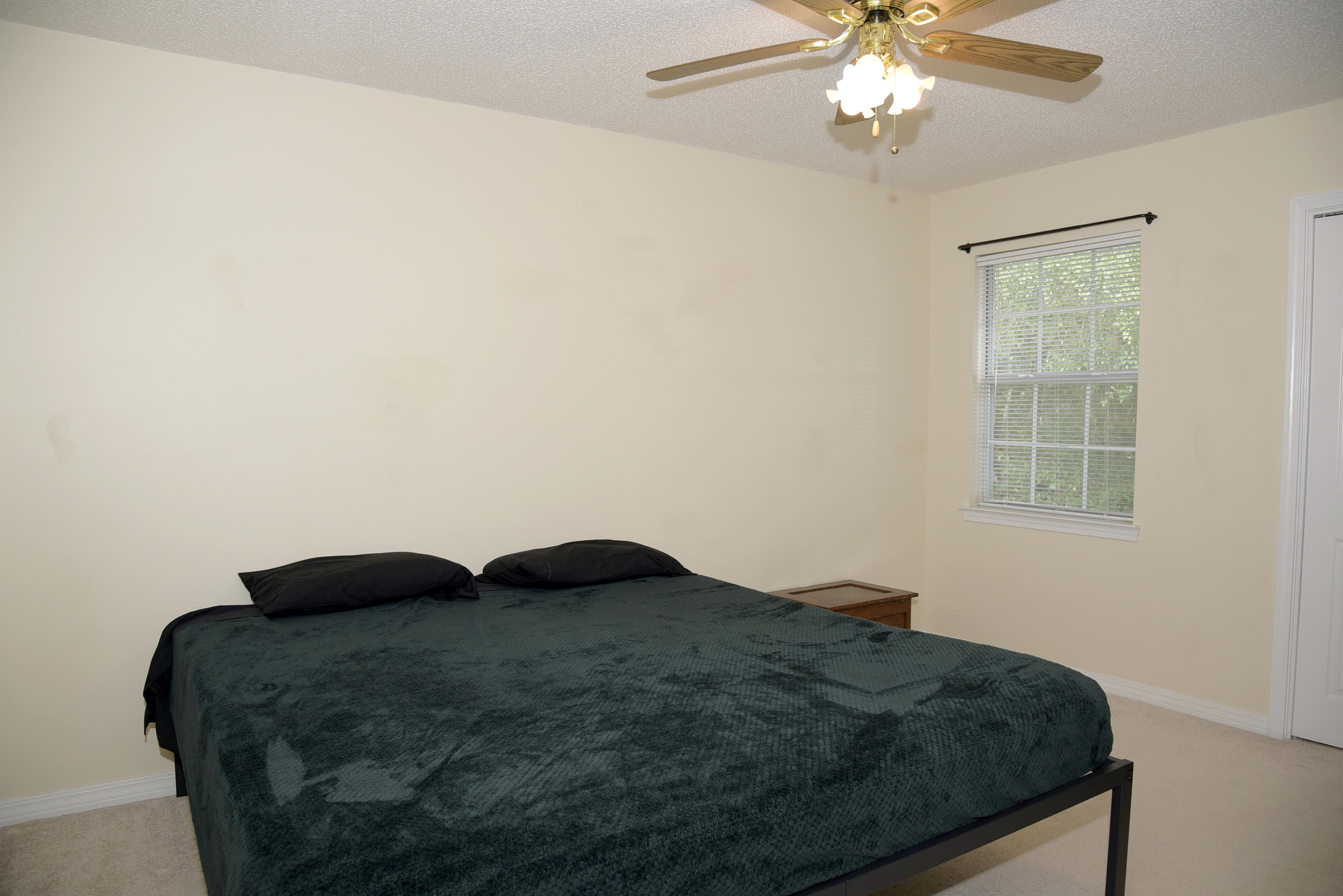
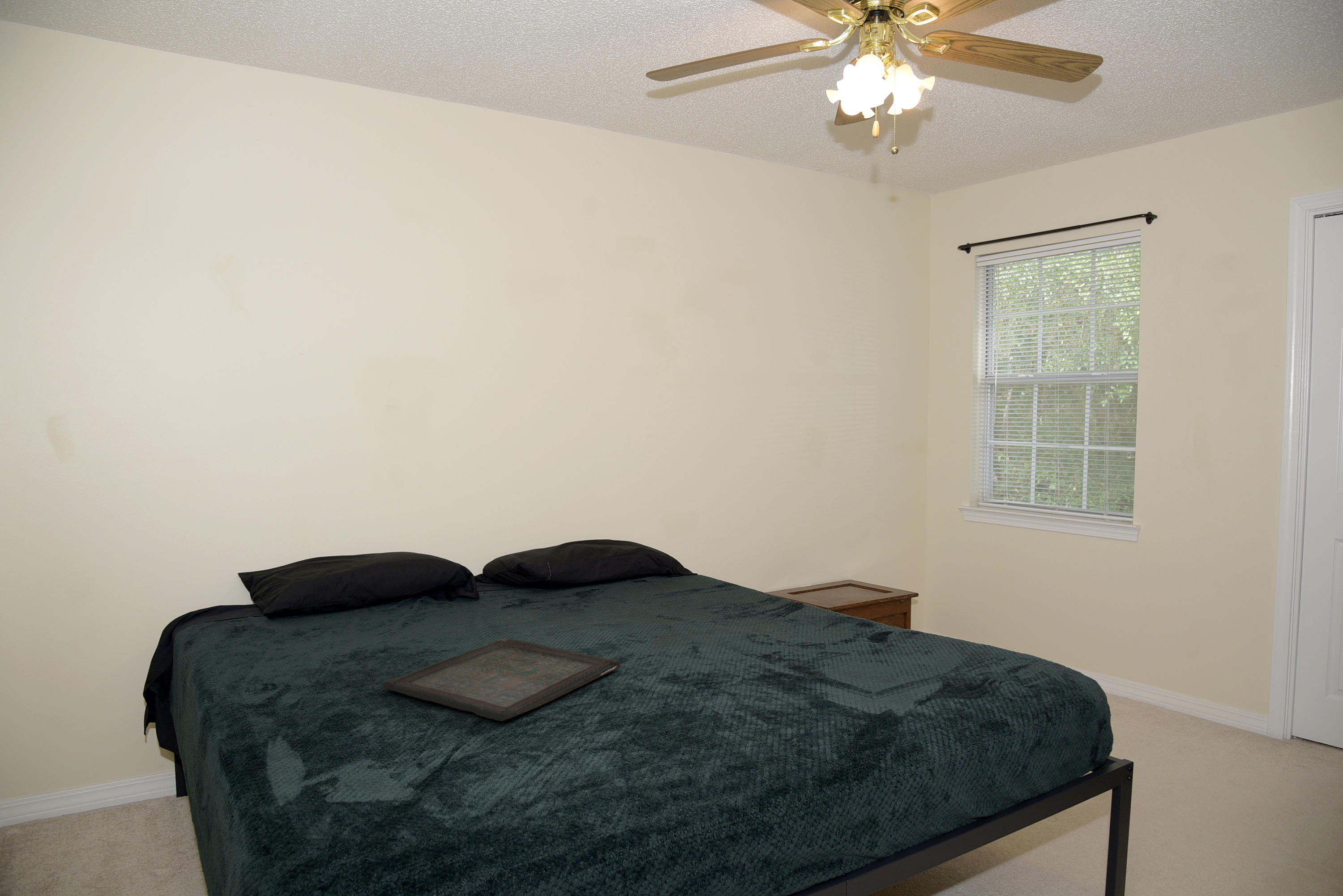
+ serving tray (505, 674)
